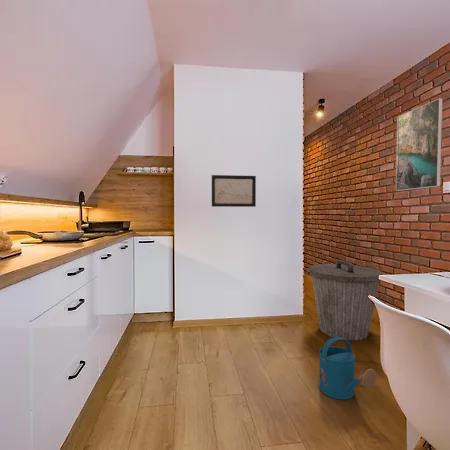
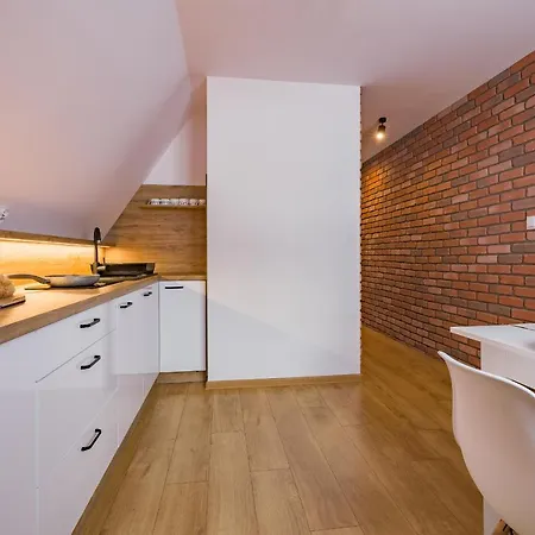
- watering can (345, 369)
- wall art (233, 191)
- trash can (343, 296)
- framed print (417, 148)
